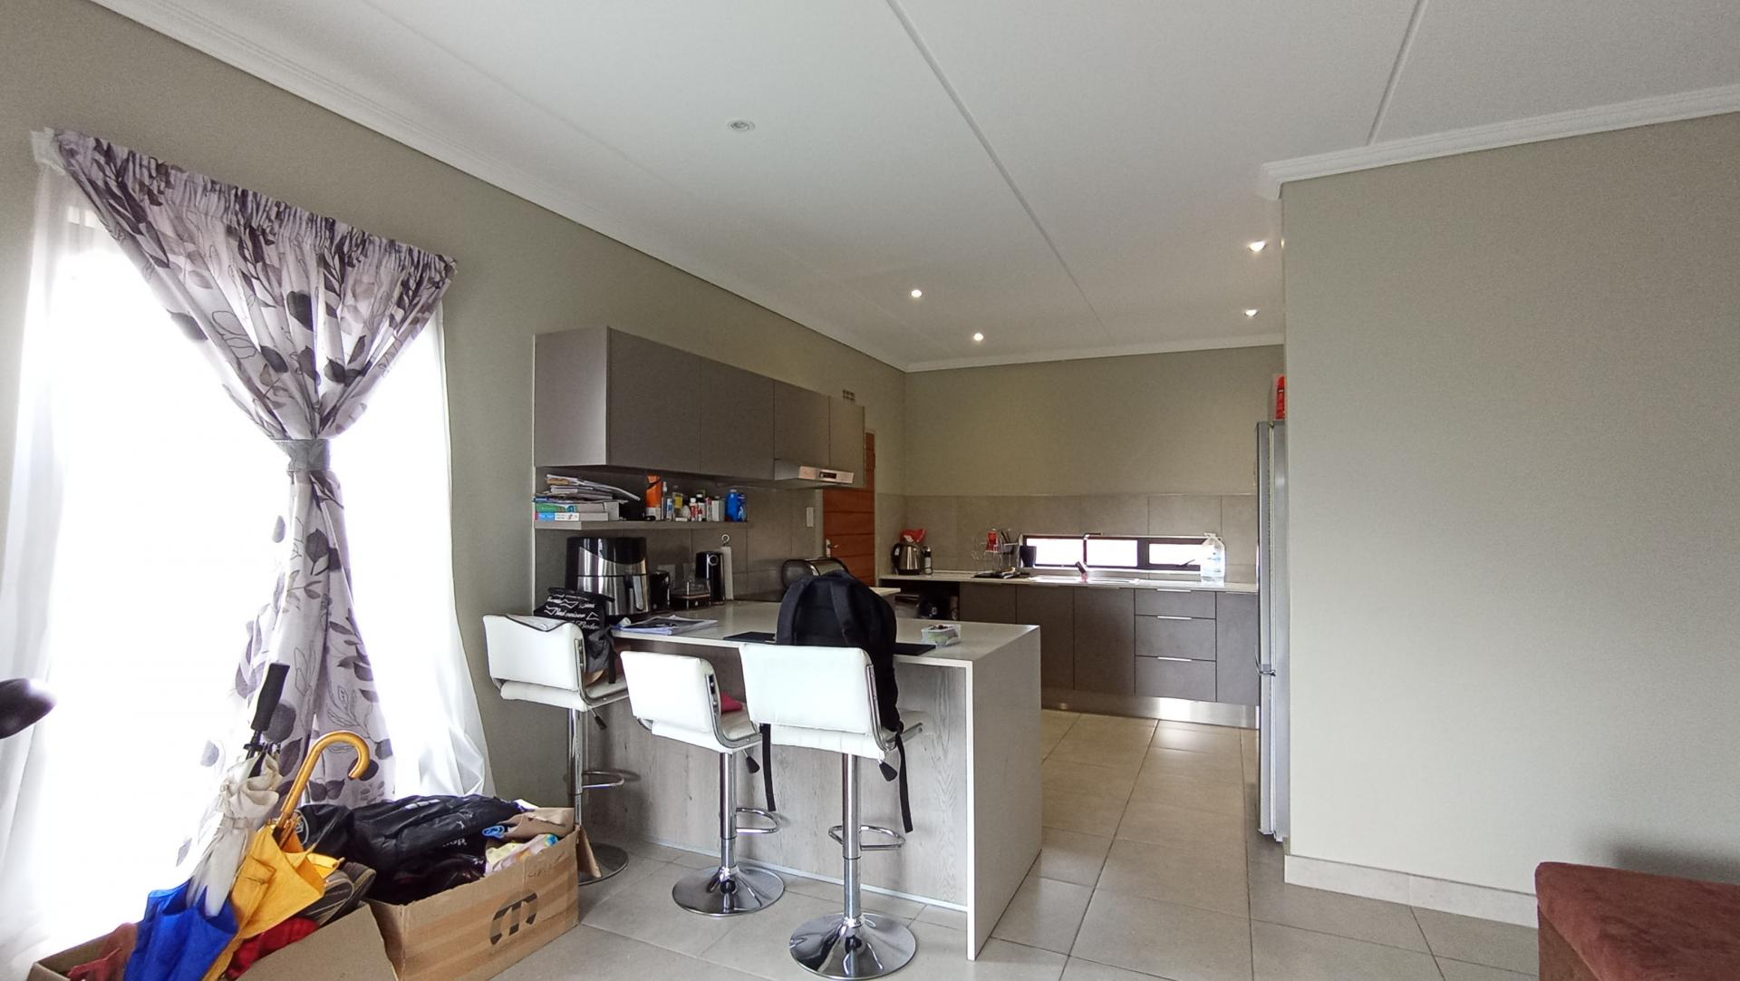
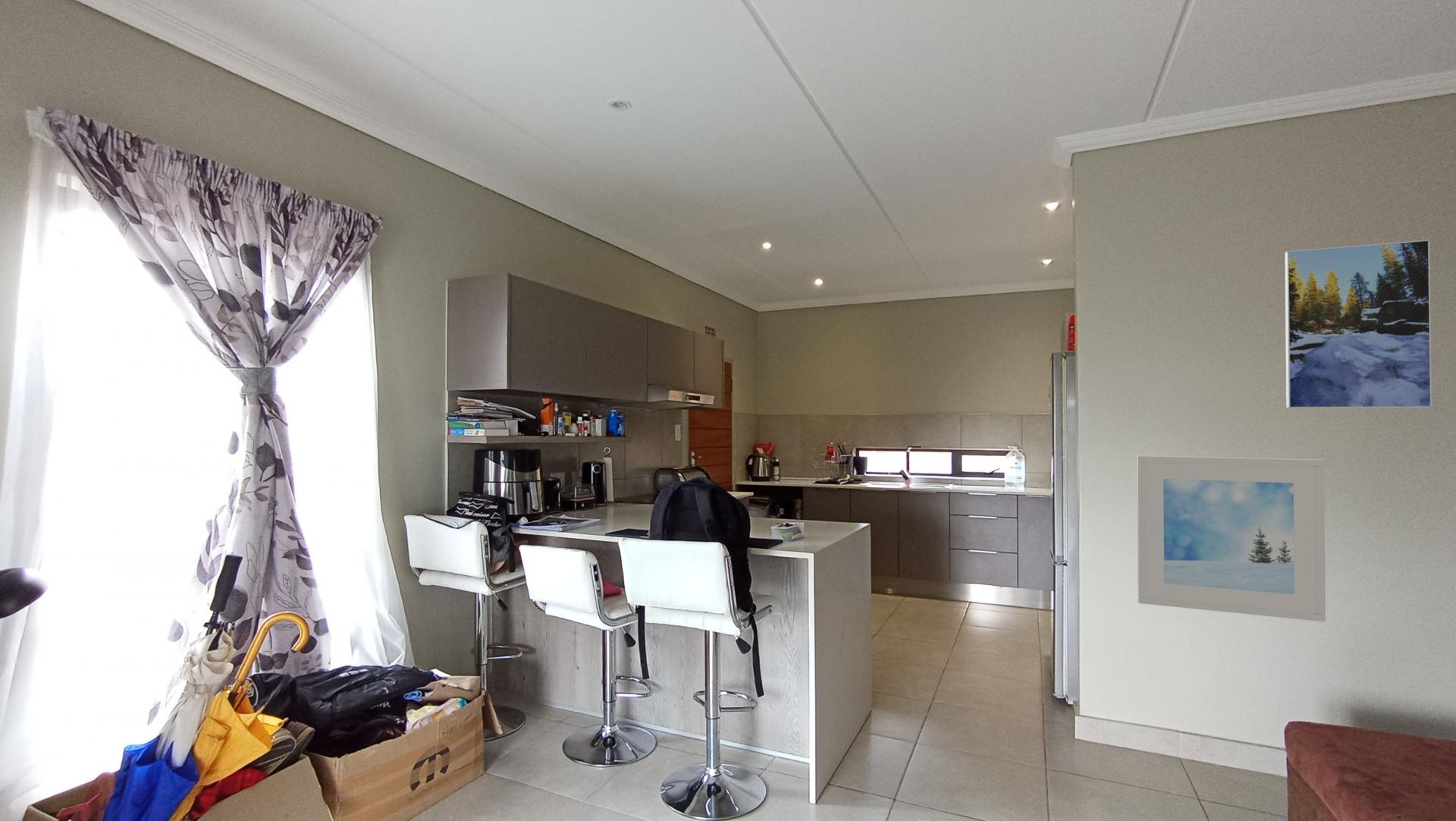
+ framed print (1355, 326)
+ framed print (1226, 534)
